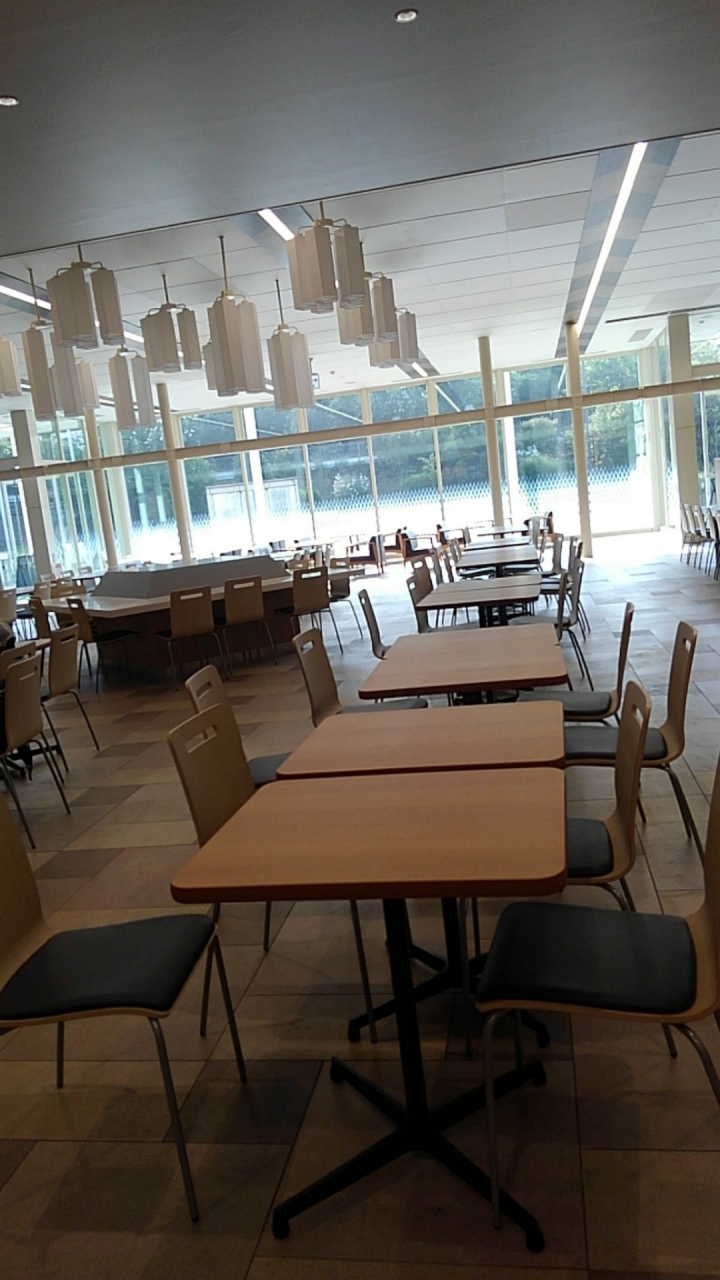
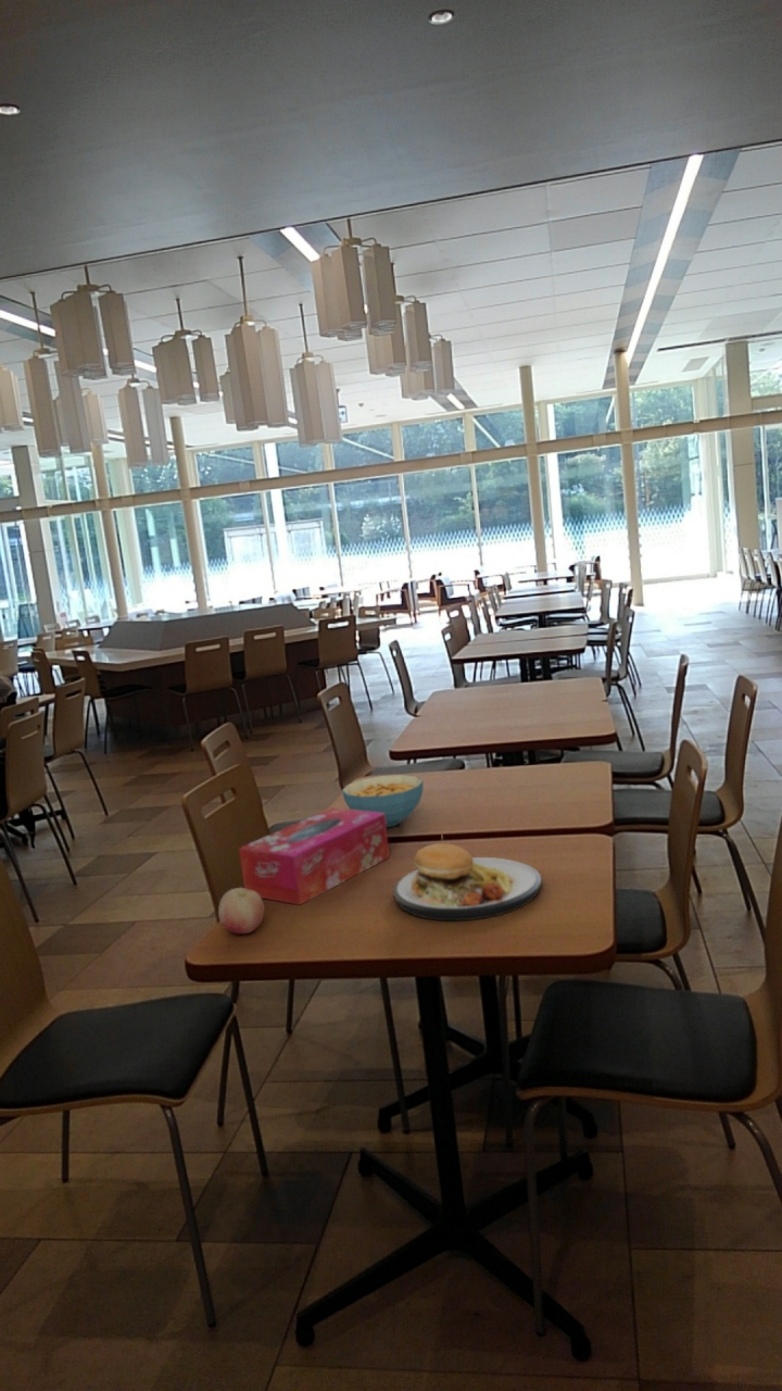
+ tissue box (316, 852)
+ cereal bowl (384, 804)
+ fruit (241, 910)
+ plate (463, 856)
